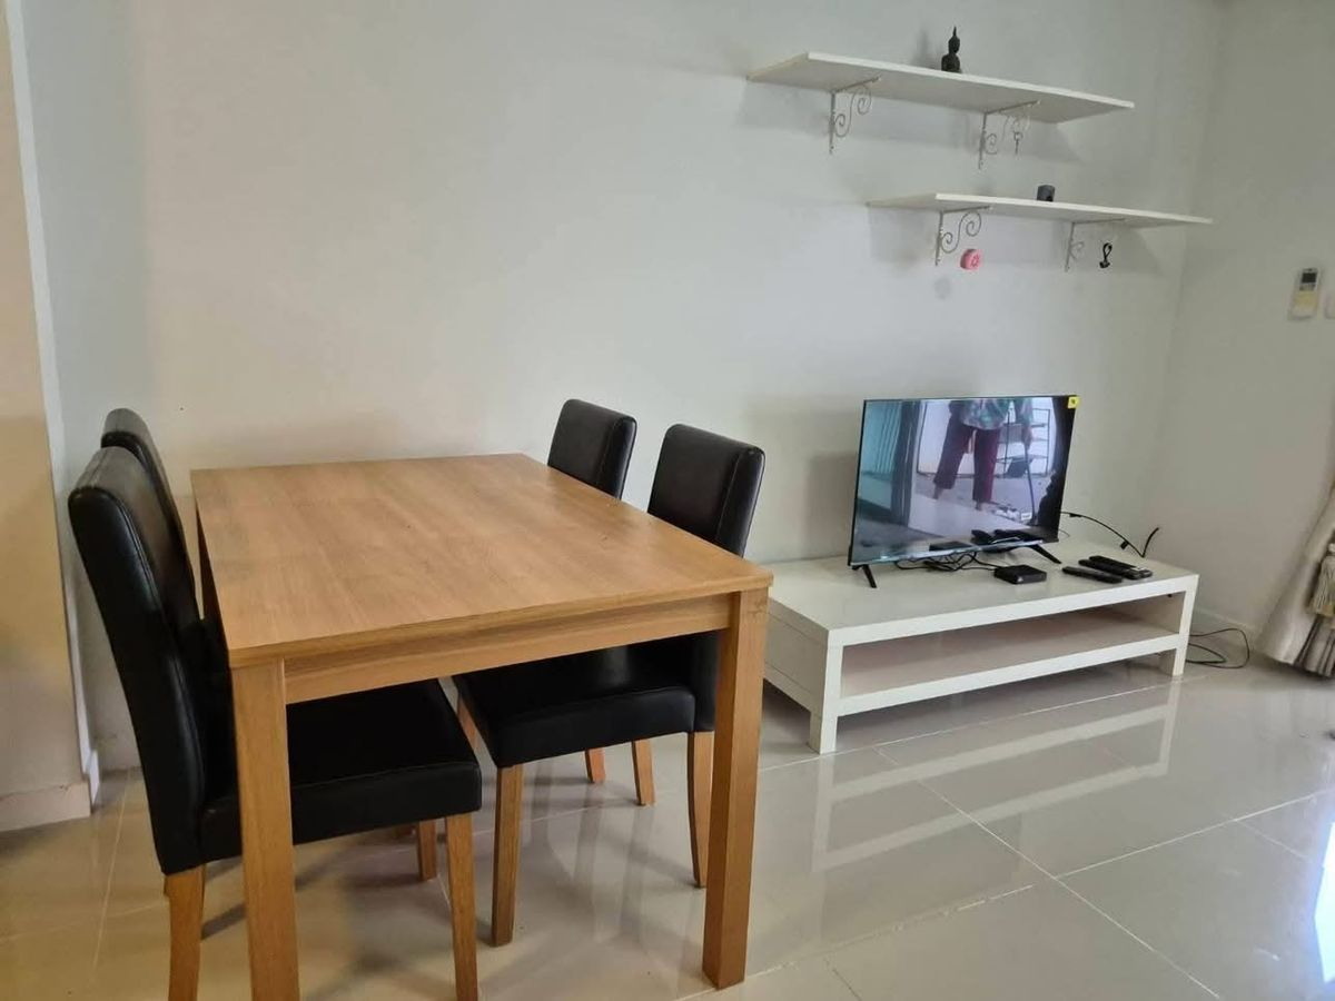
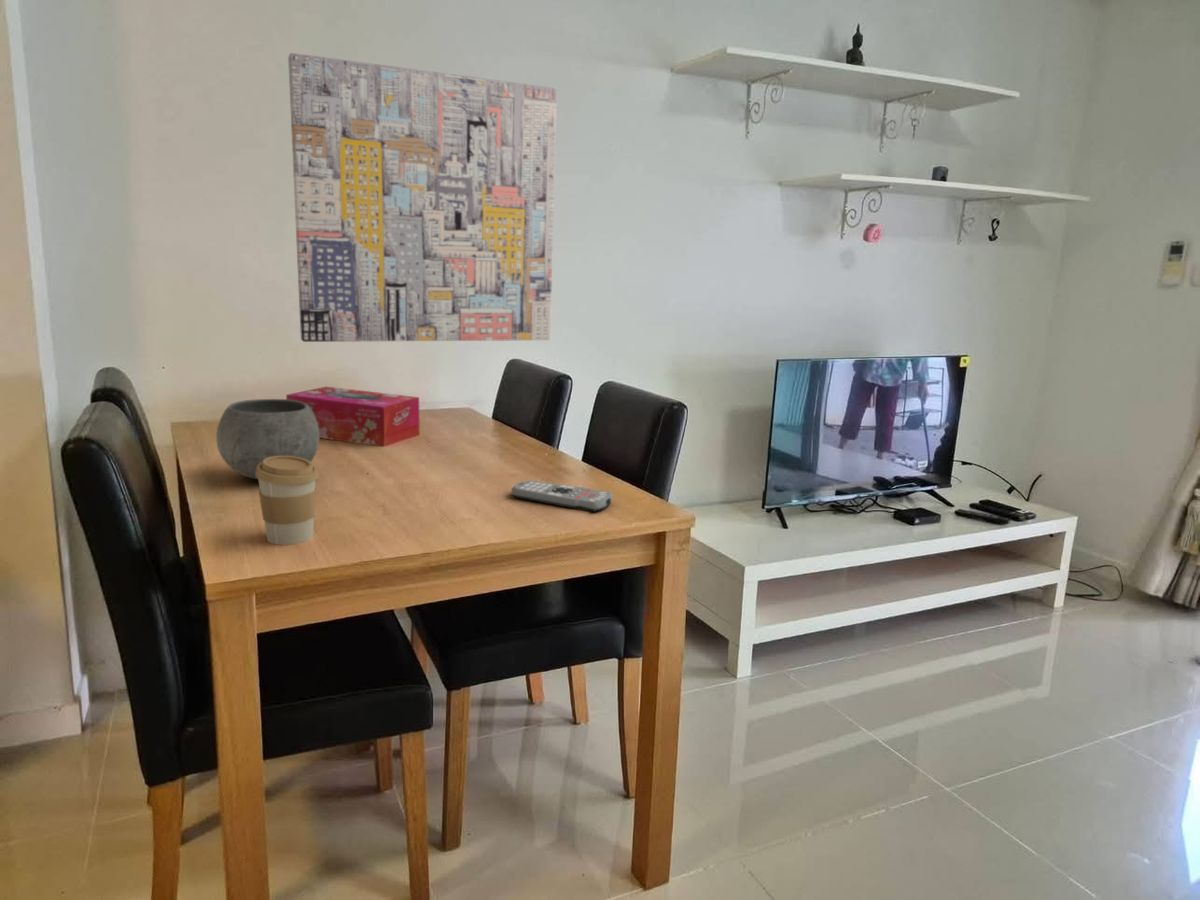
+ tissue box (353, 415)
+ coffee cup (288, 499)
+ wall art (431, 211)
+ bowl (269, 441)
+ remote control (560, 495)
